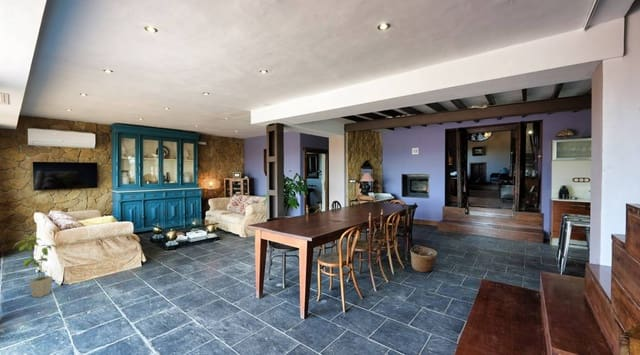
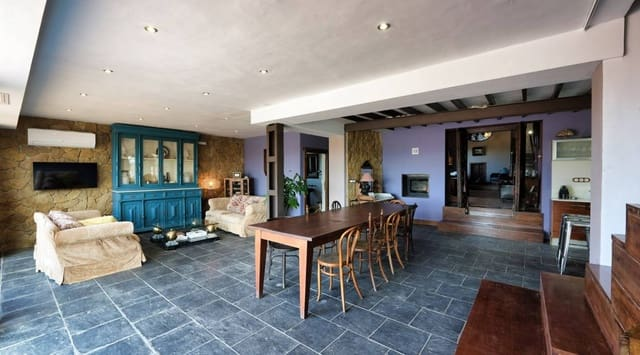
- house plant (35, 266)
- basket (423, 258)
